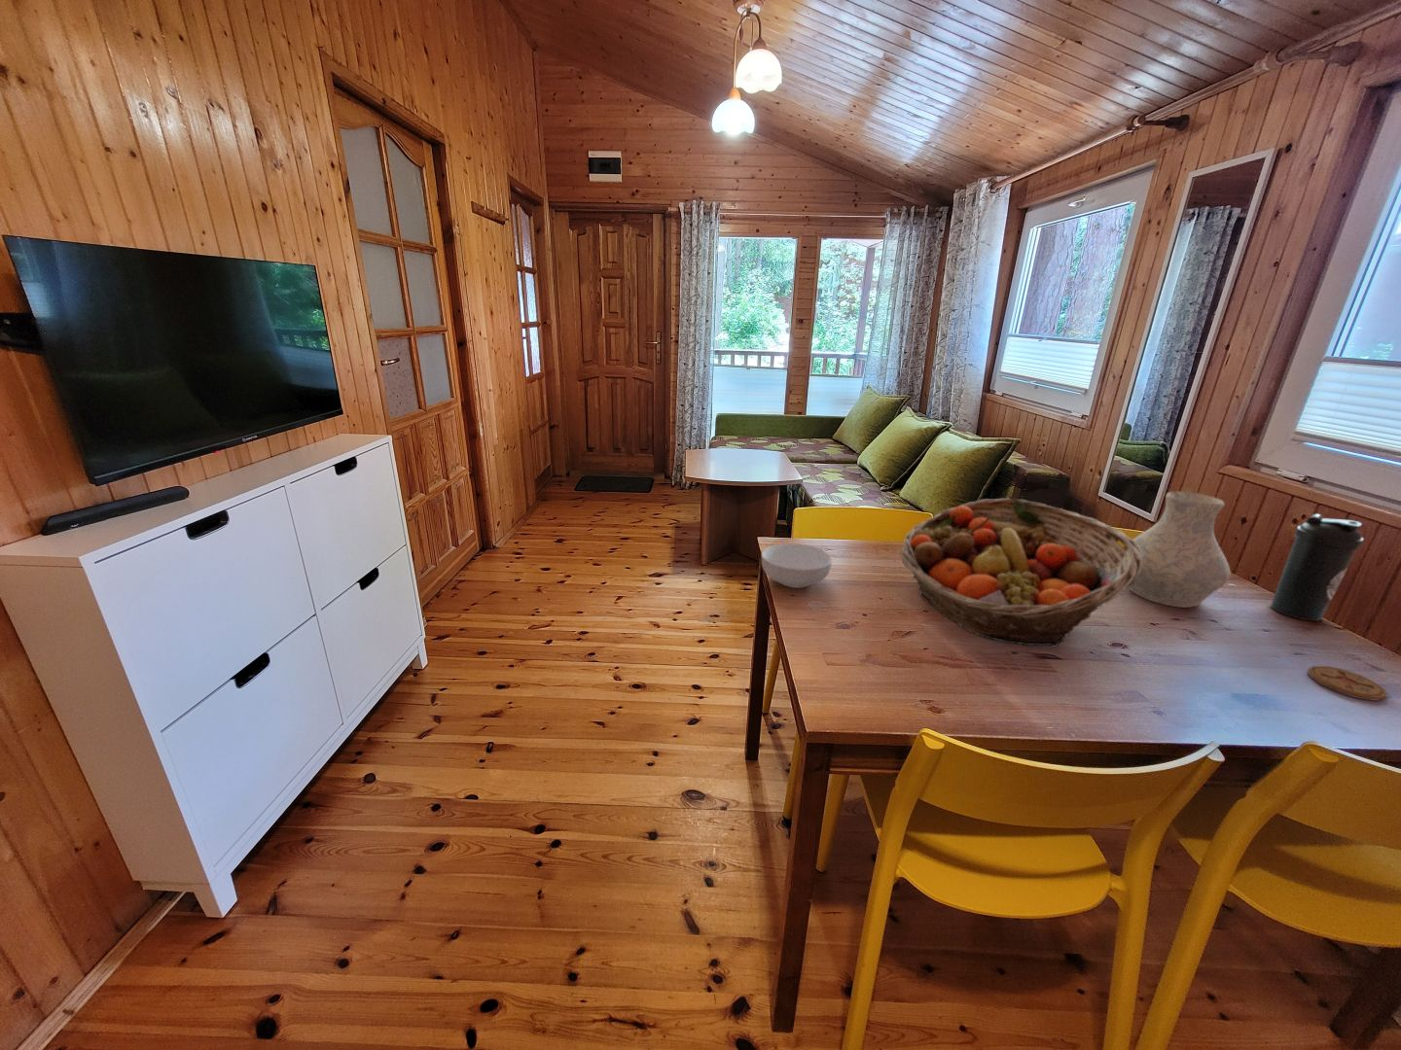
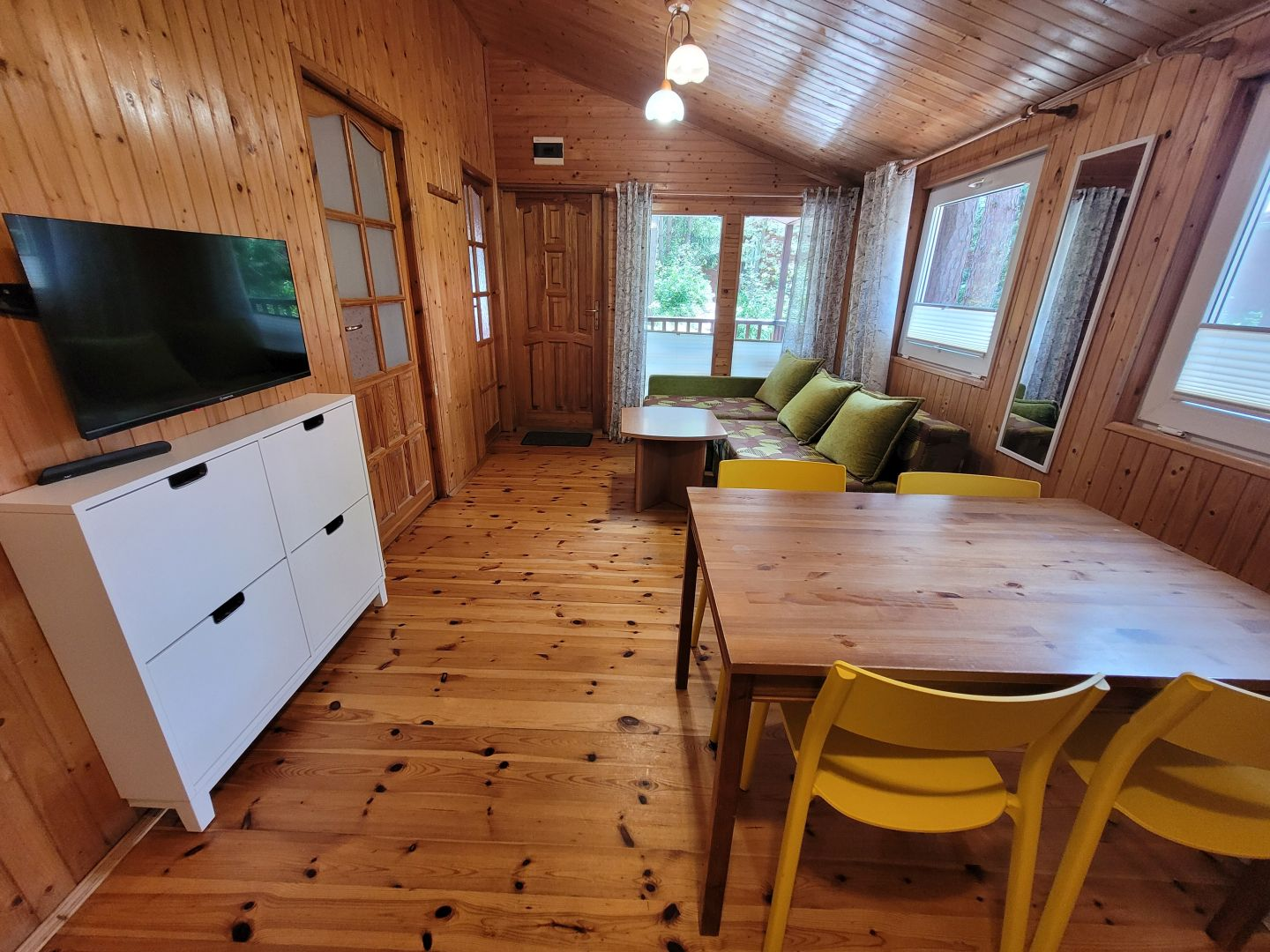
- fruit basket (1005, 564)
- vase (1178, 547)
- cereal bowl (795, 568)
- coaster (1346, 682)
- water bottle (1315, 567)
